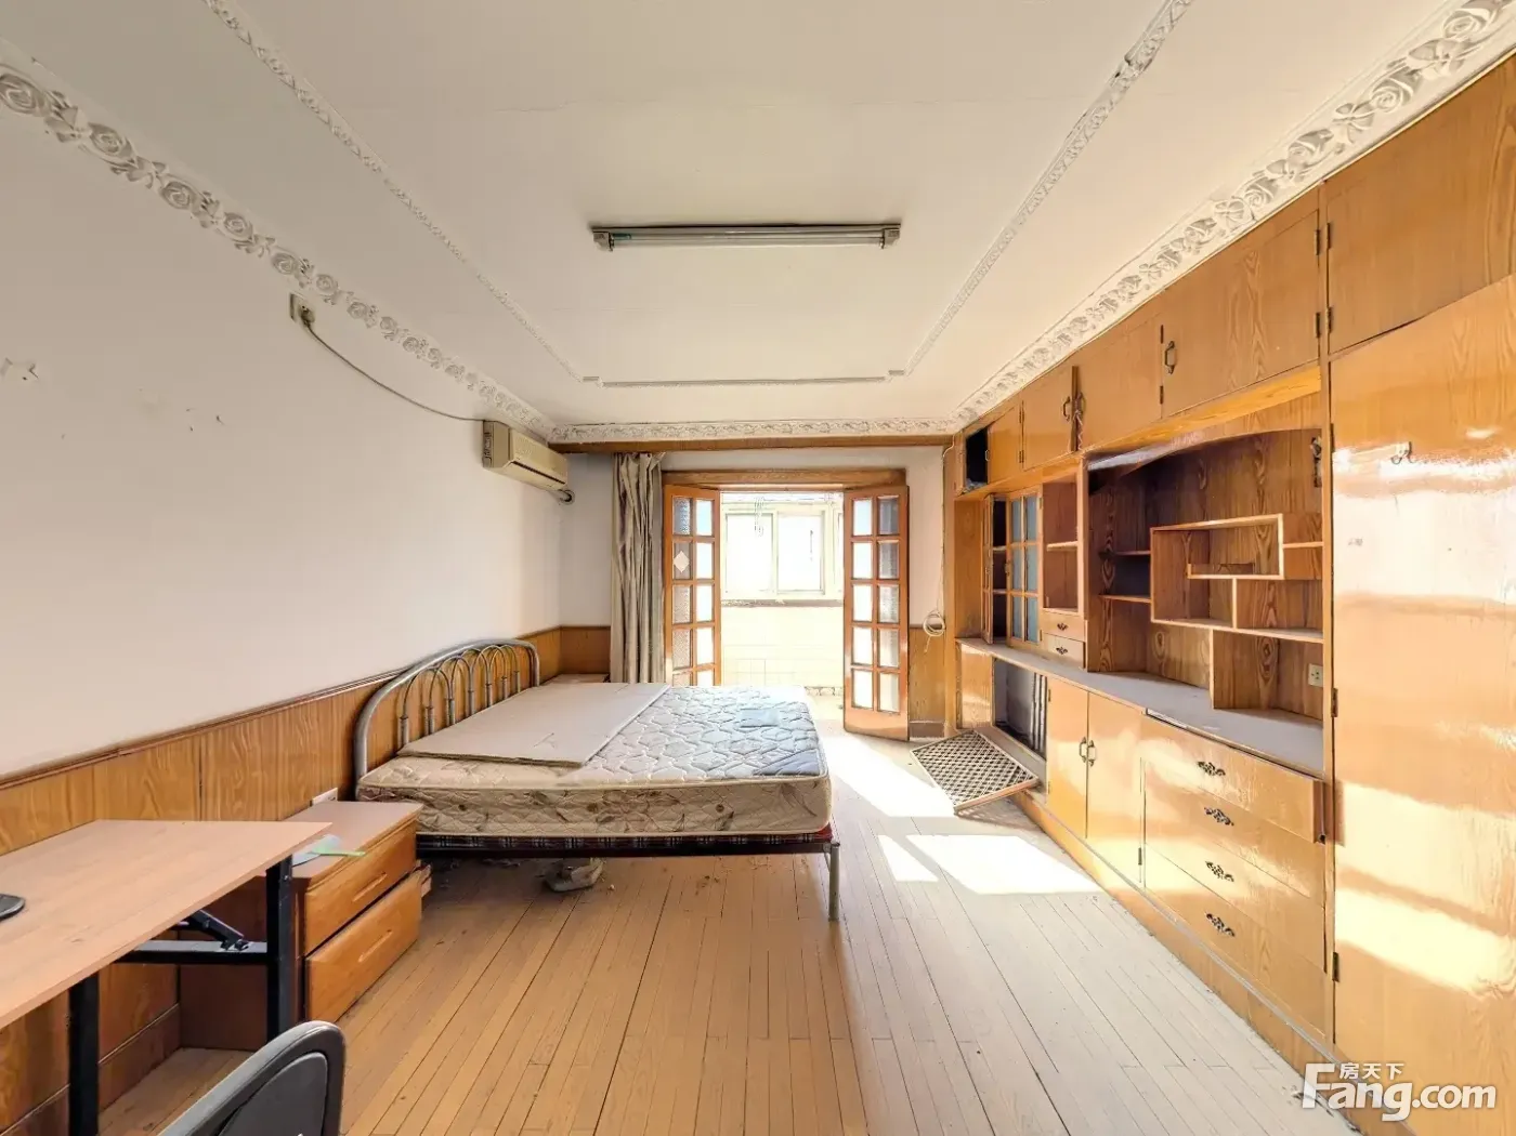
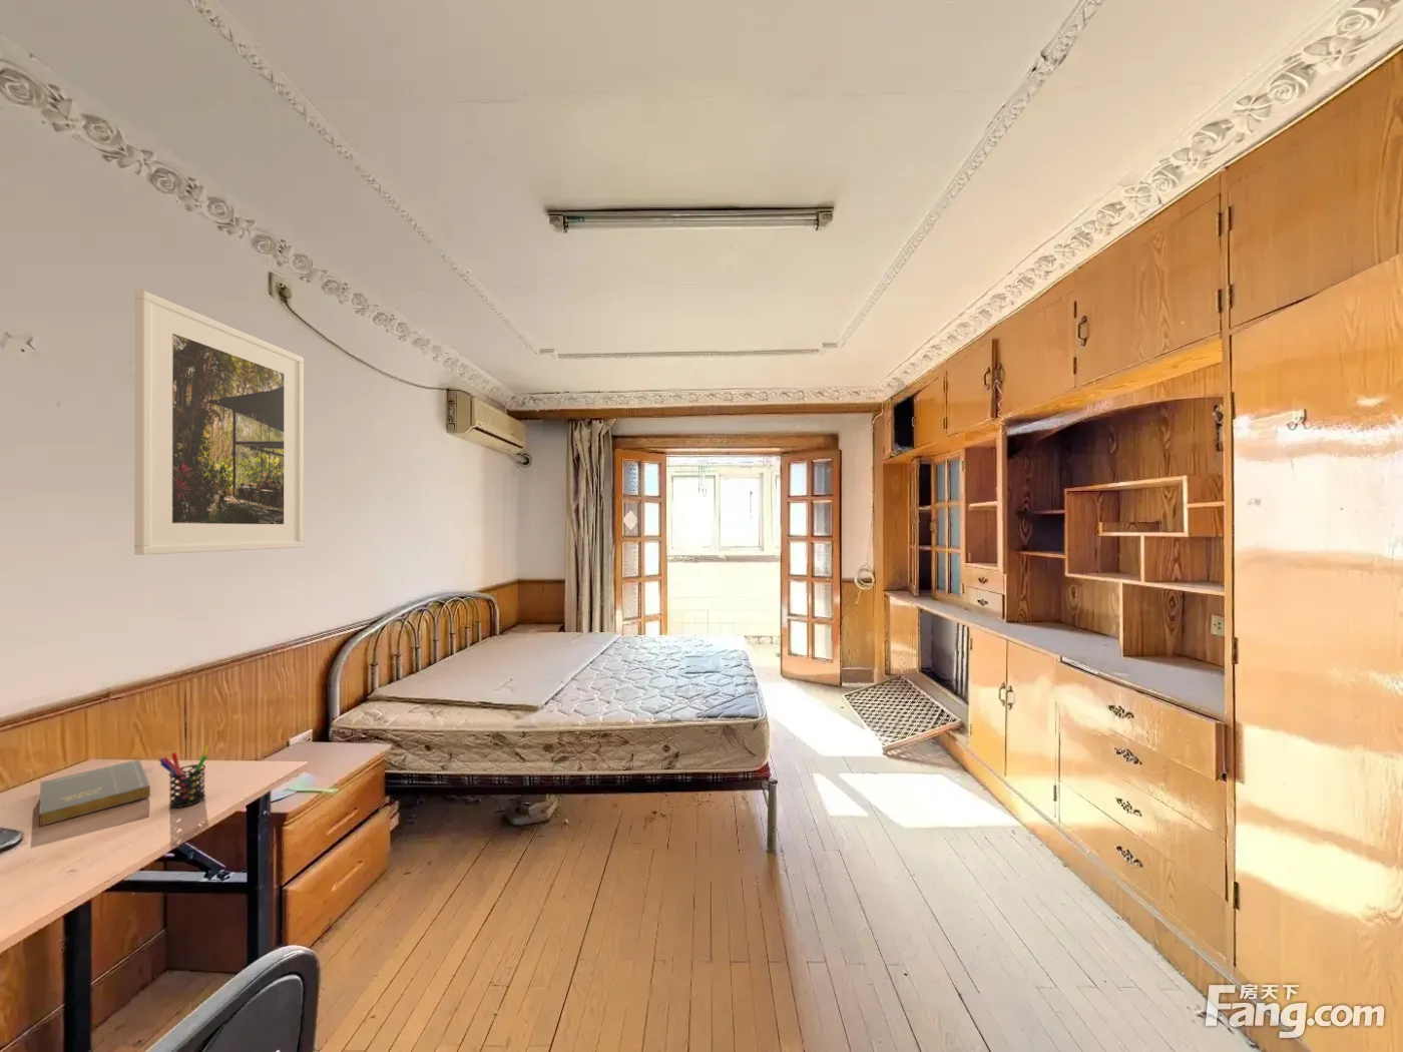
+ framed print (232, 439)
+ book (94, 788)
+ pen holder (189, 775)
